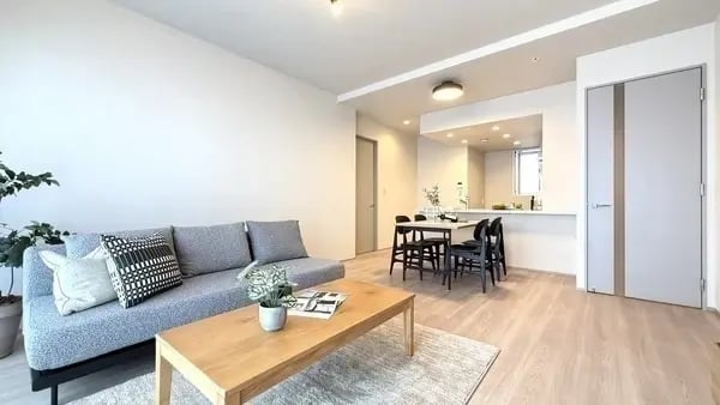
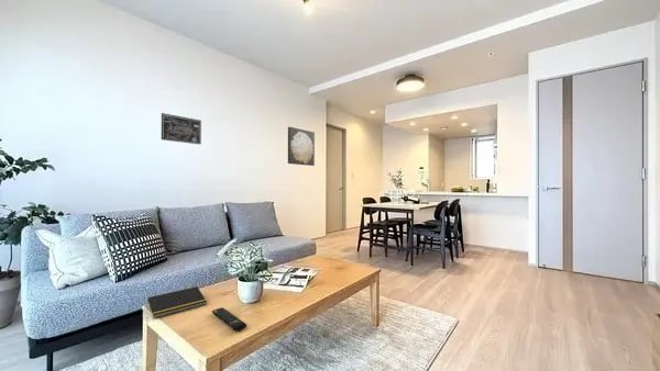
+ wall art (301, 147)
+ wall art (182, 130)
+ remote control (228, 318)
+ notepad (177, 301)
